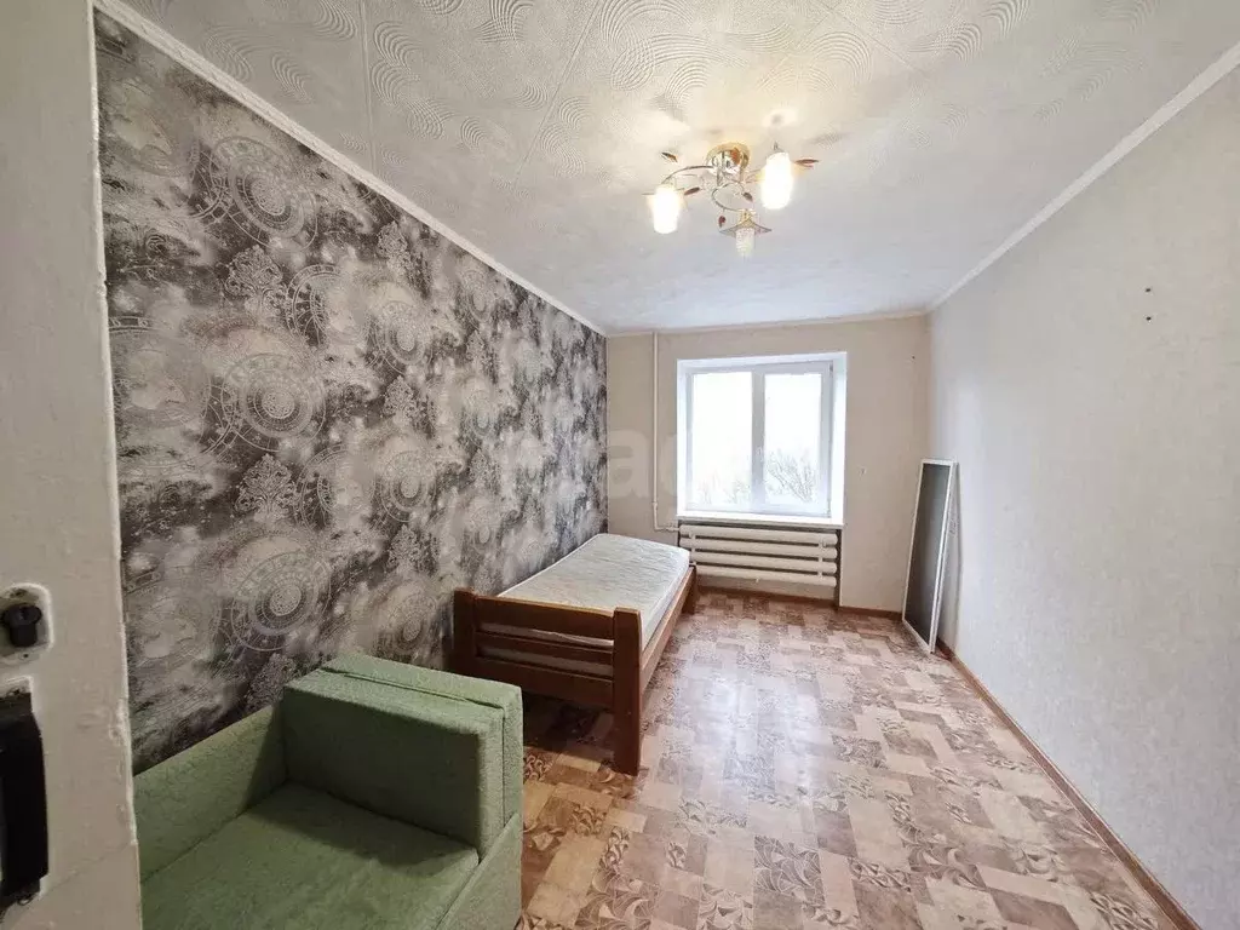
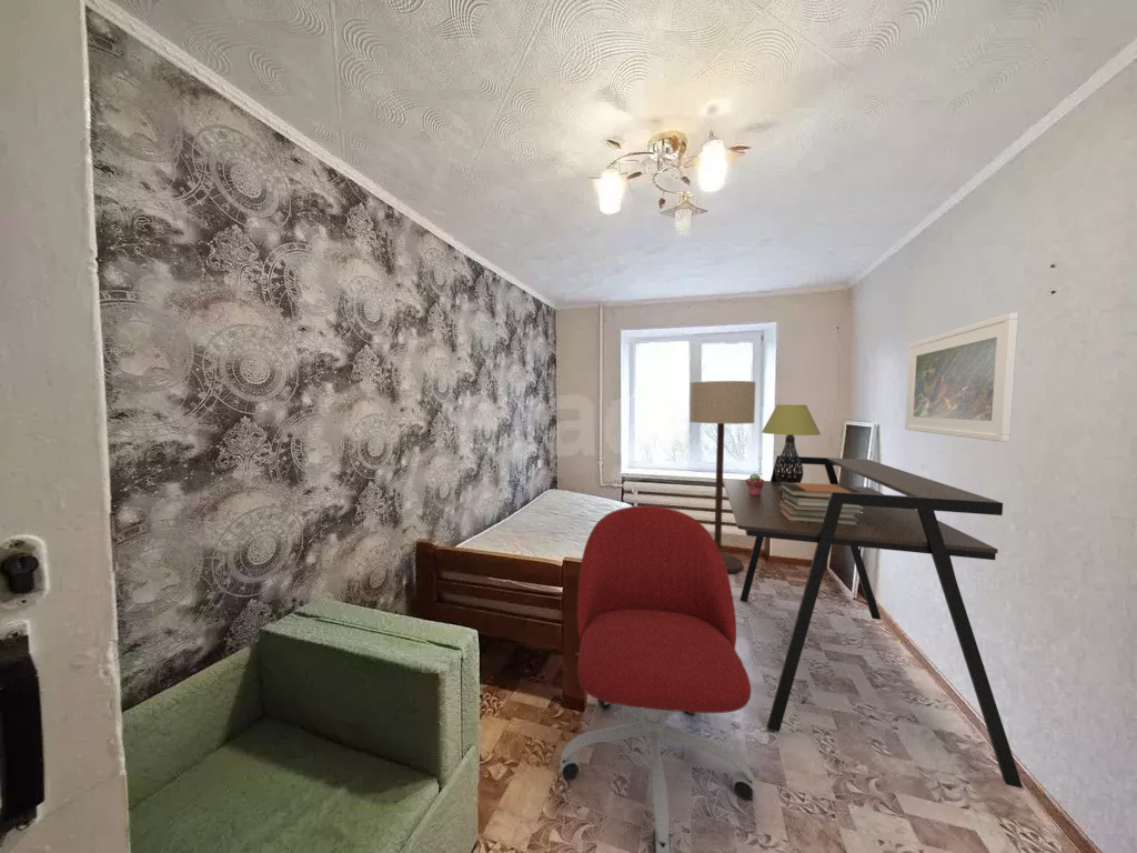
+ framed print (949, 383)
+ office chair (654, 649)
+ potted succulent (754, 483)
+ desk (824, 566)
+ table lamp (789, 446)
+ book stack (818, 502)
+ floor lamp (720, 474)
